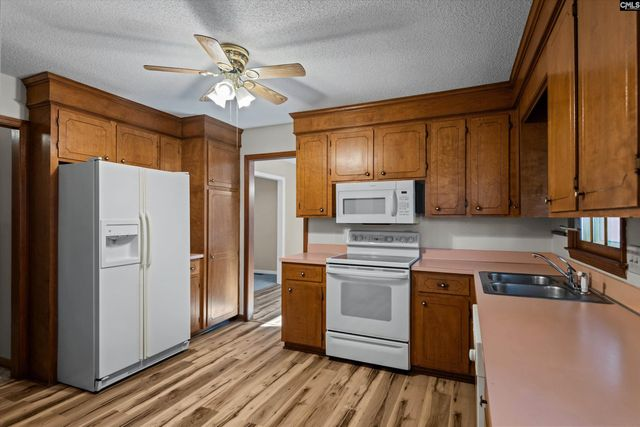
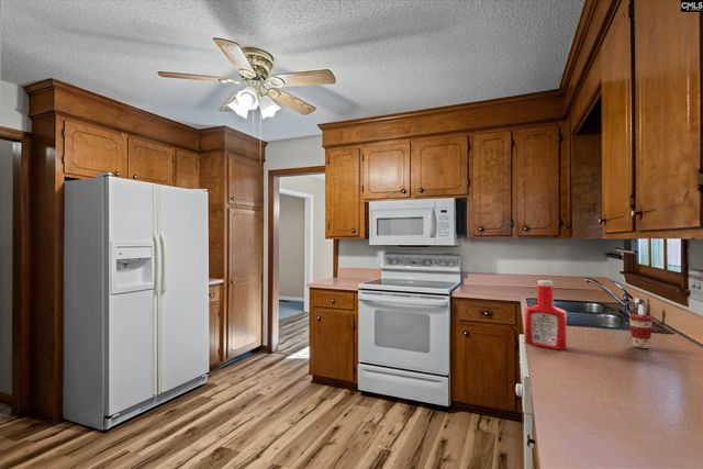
+ coffee cup (640, 331)
+ soap bottle (545, 313)
